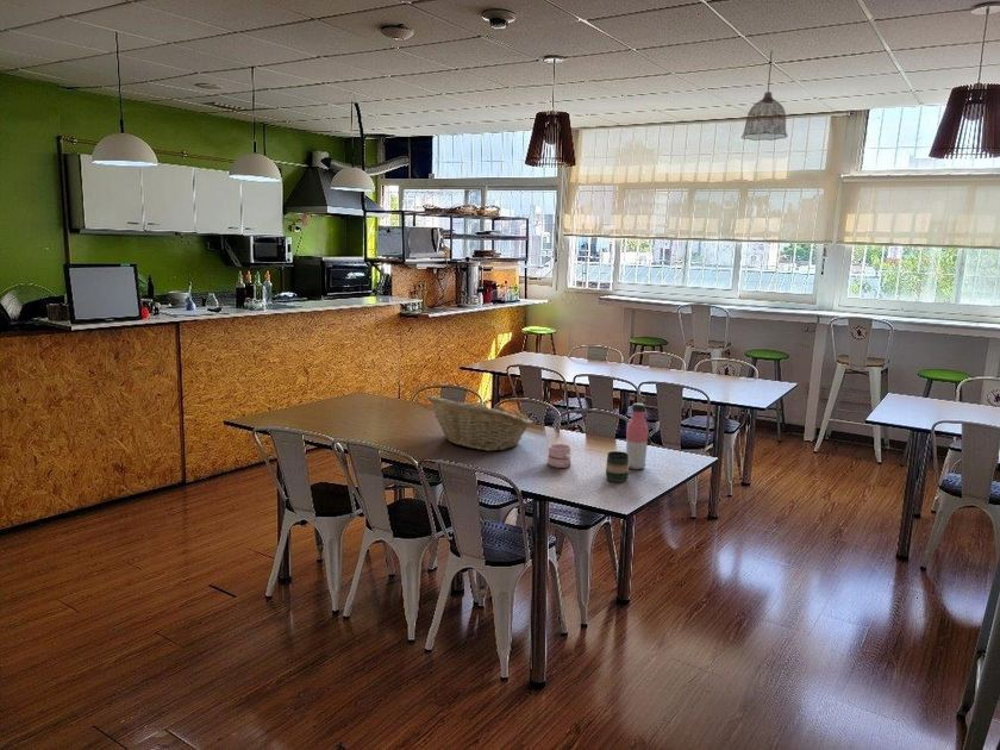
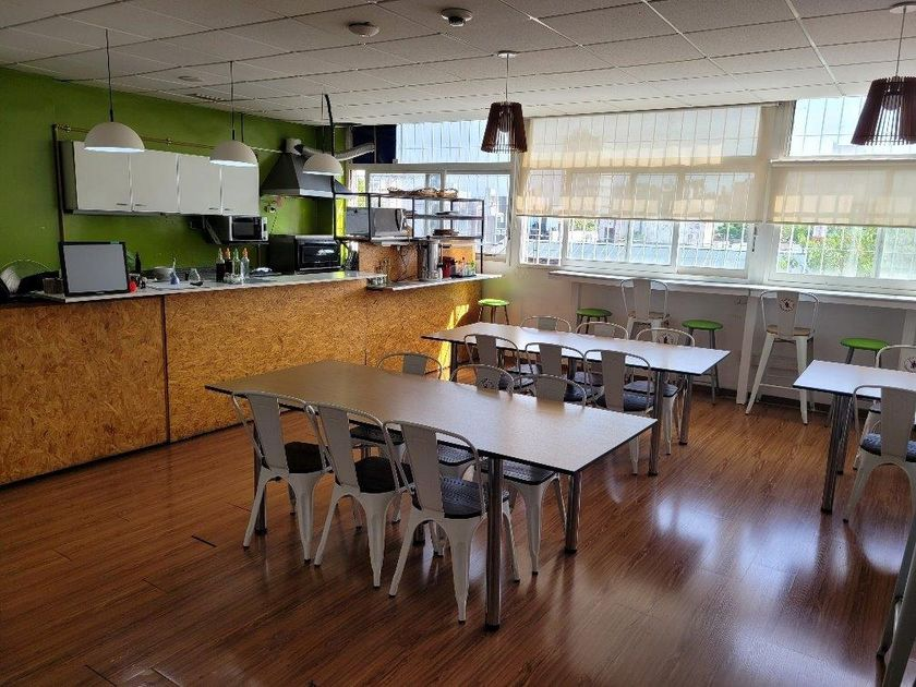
- water bottle (637, 435)
- fruit basket (479, 418)
- pendant lamp (768, 94)
- mug (619, 464)
- mug (560, 455)
